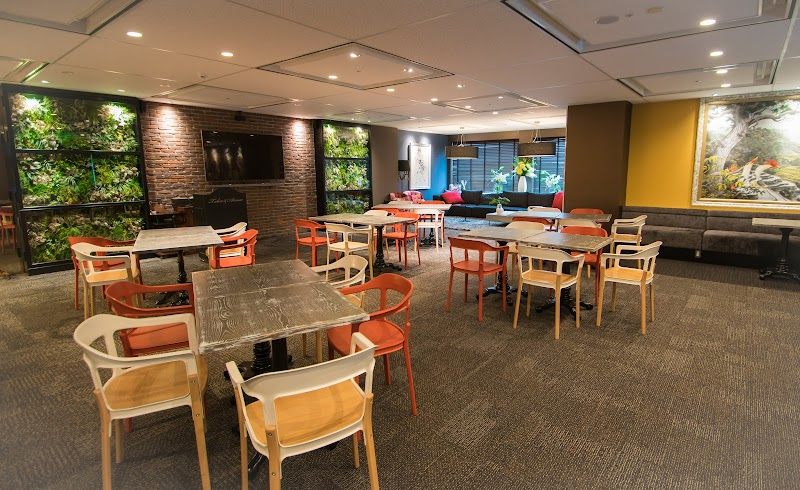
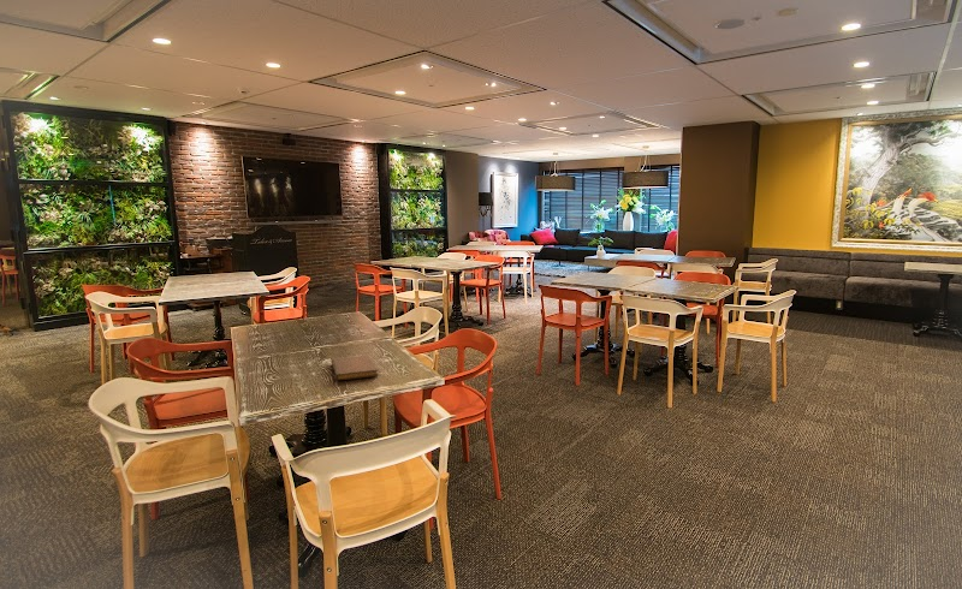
+ notebook (354, 367)
